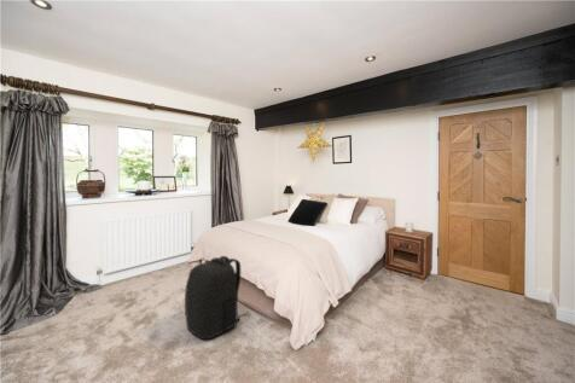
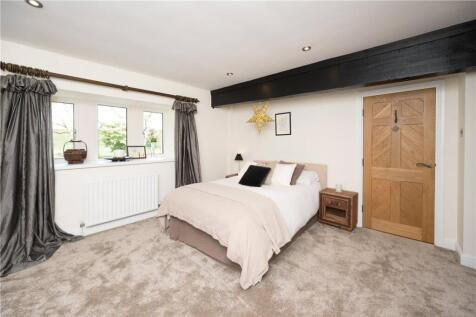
- backpack (217, 290)
